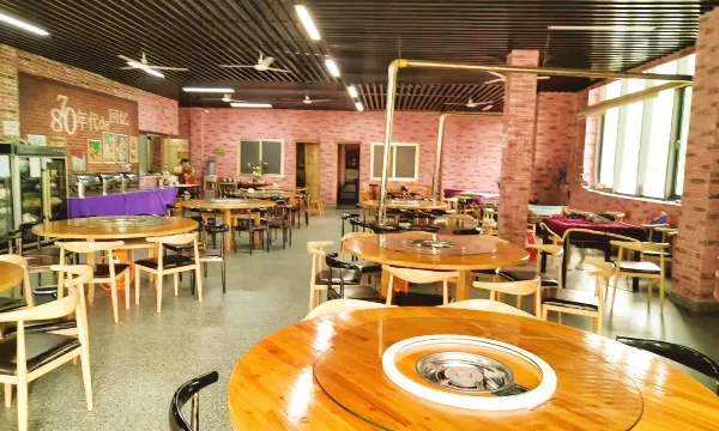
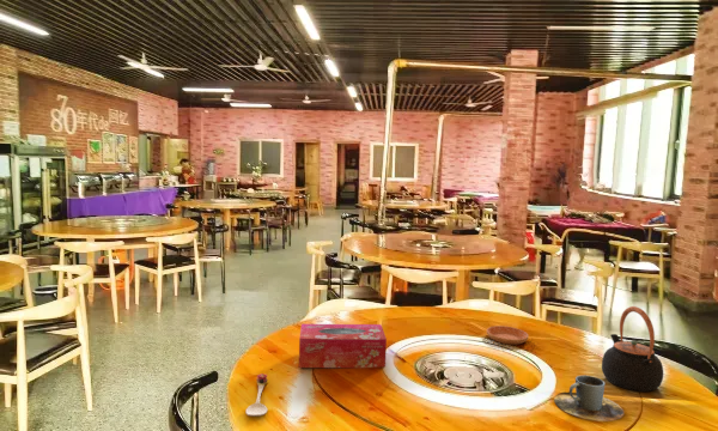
+ spoon (258, 394)
+ saucer (506, 335)
+ tissue box (341, 345)
+ teapot (631, 344)
+ cup (589, 393)
